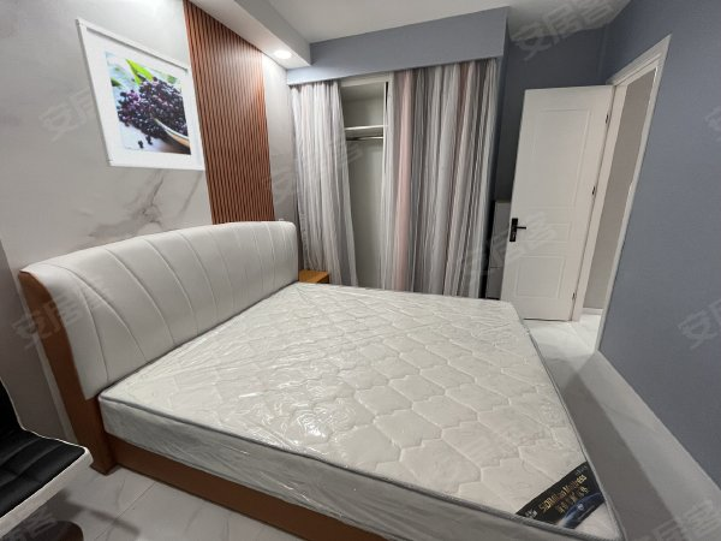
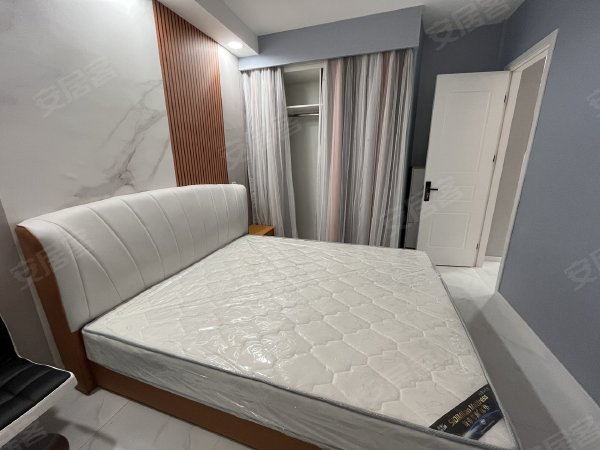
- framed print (153, 111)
